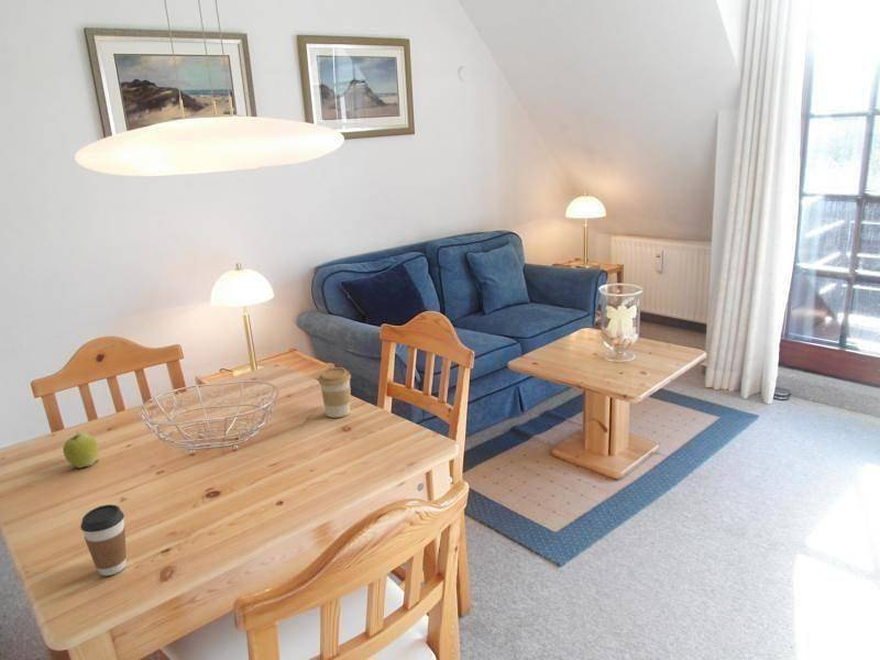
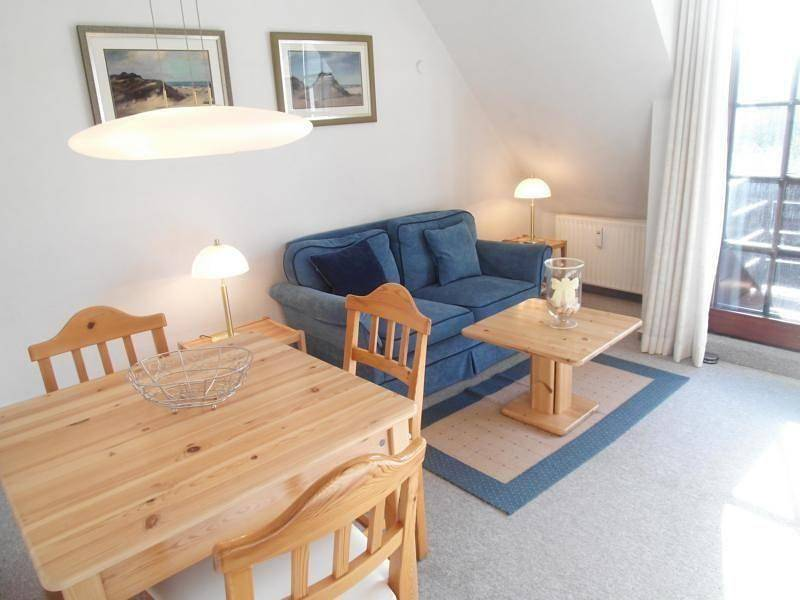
- coffee cup (107, 541)
- apple (80, 447)
- coffee cup (336, 392)
